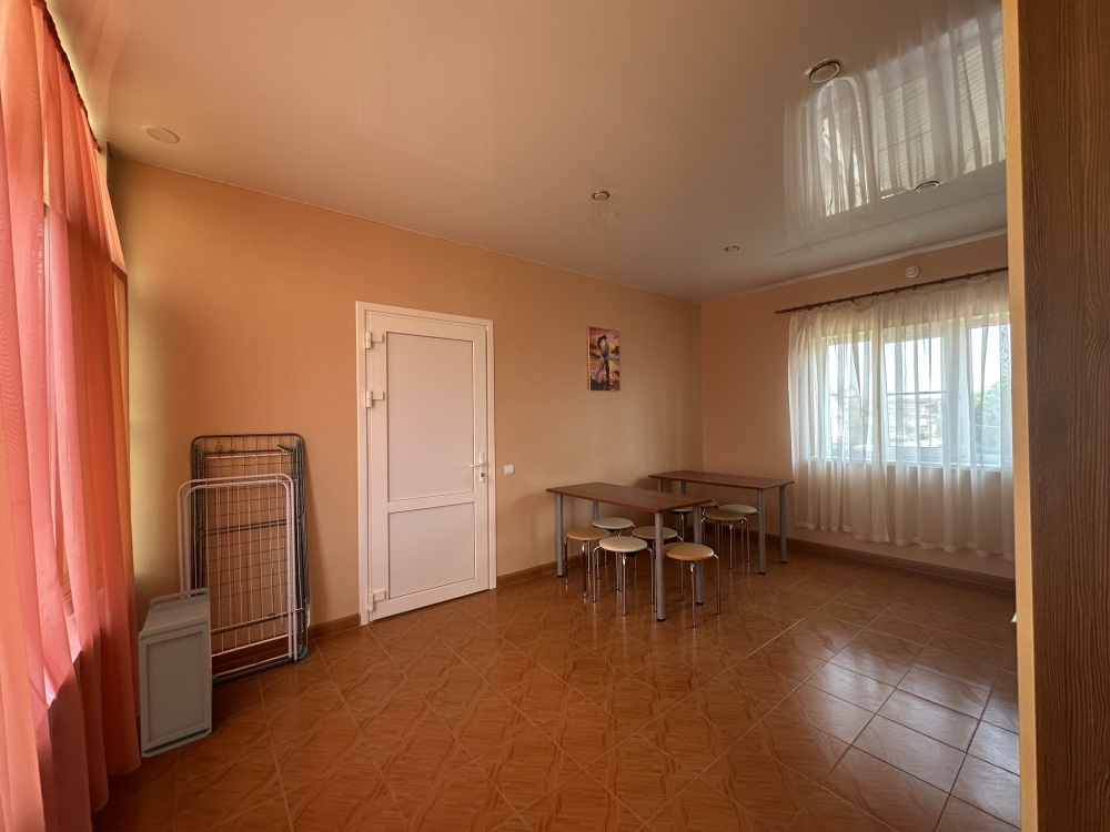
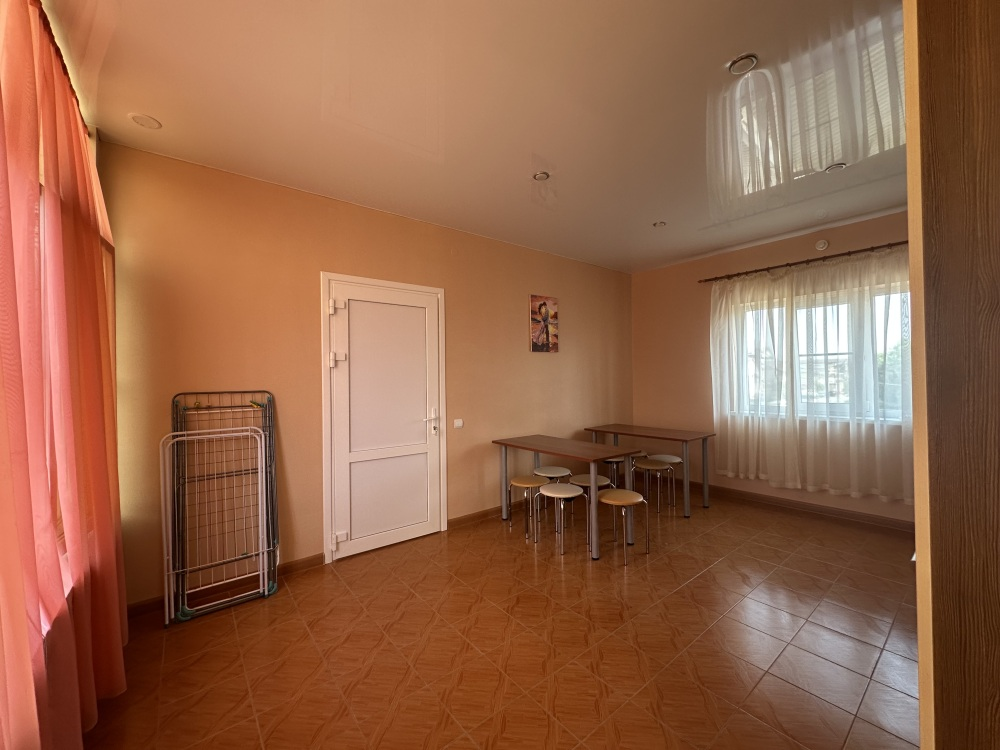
- storage bin (179, 662)
